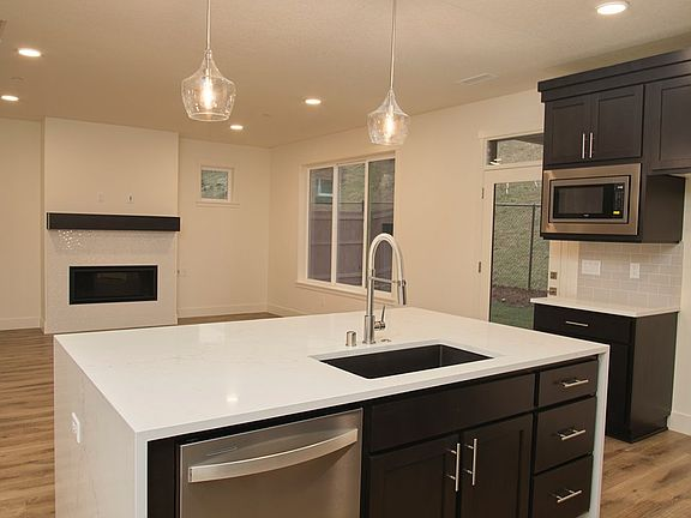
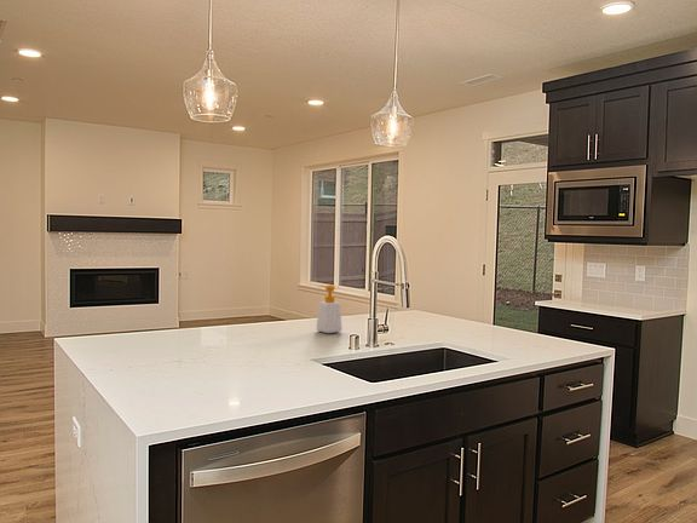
+ soap bottle (327, 308)
